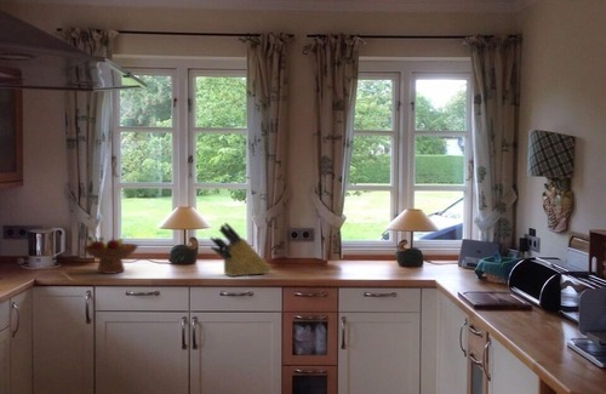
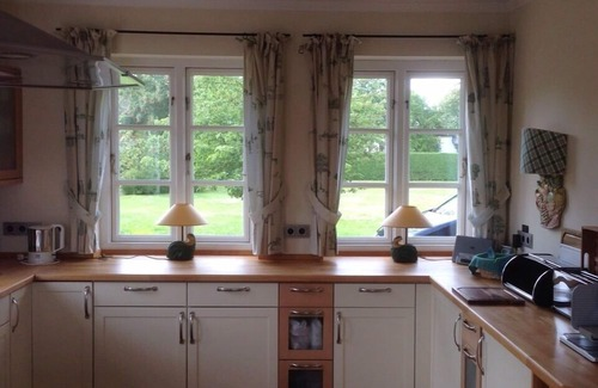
- knife block (240, 247)
- fruit bowl (110, 253)
